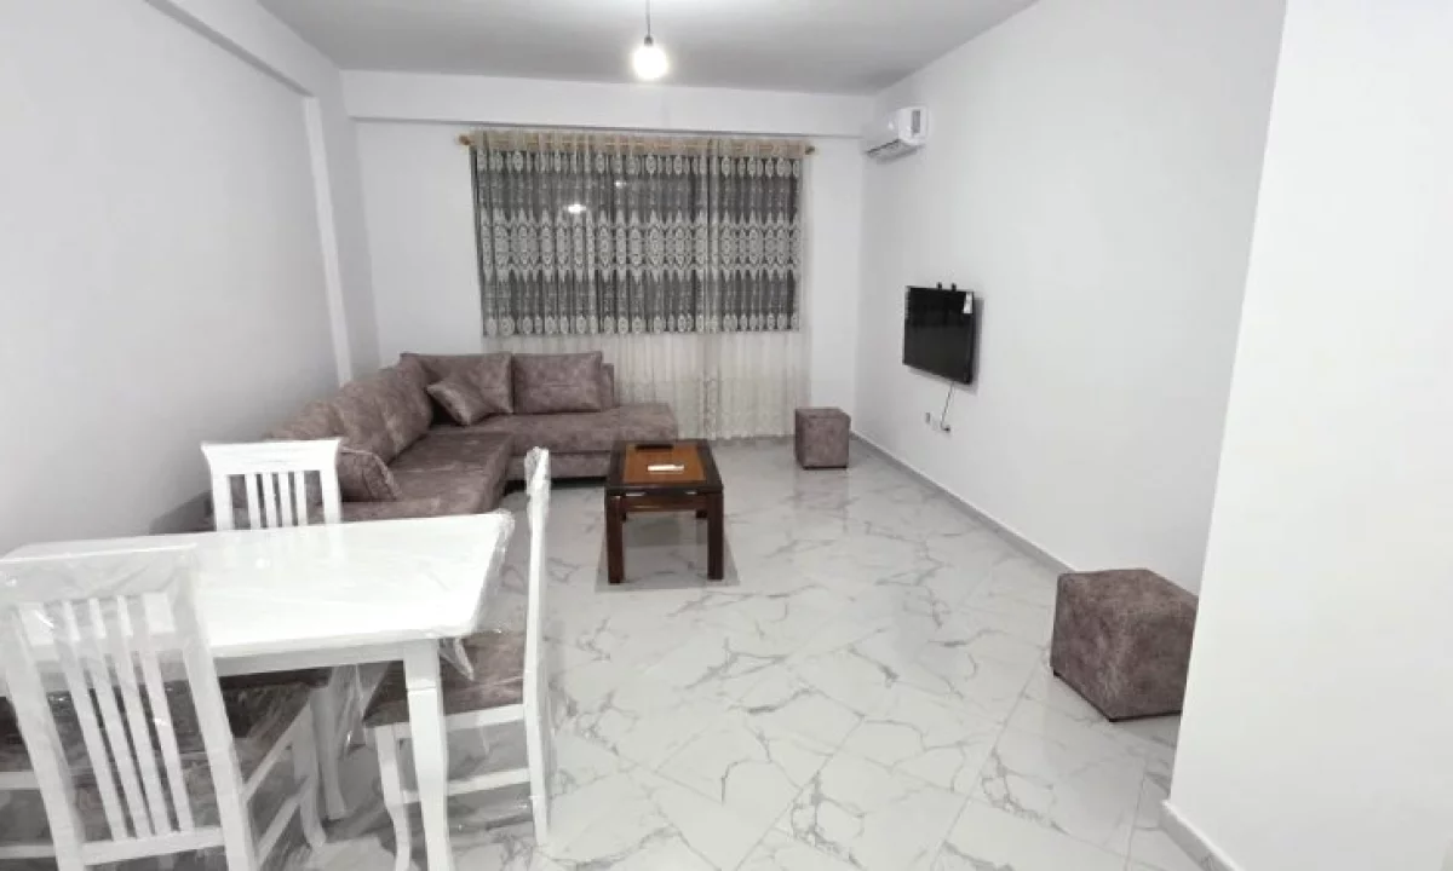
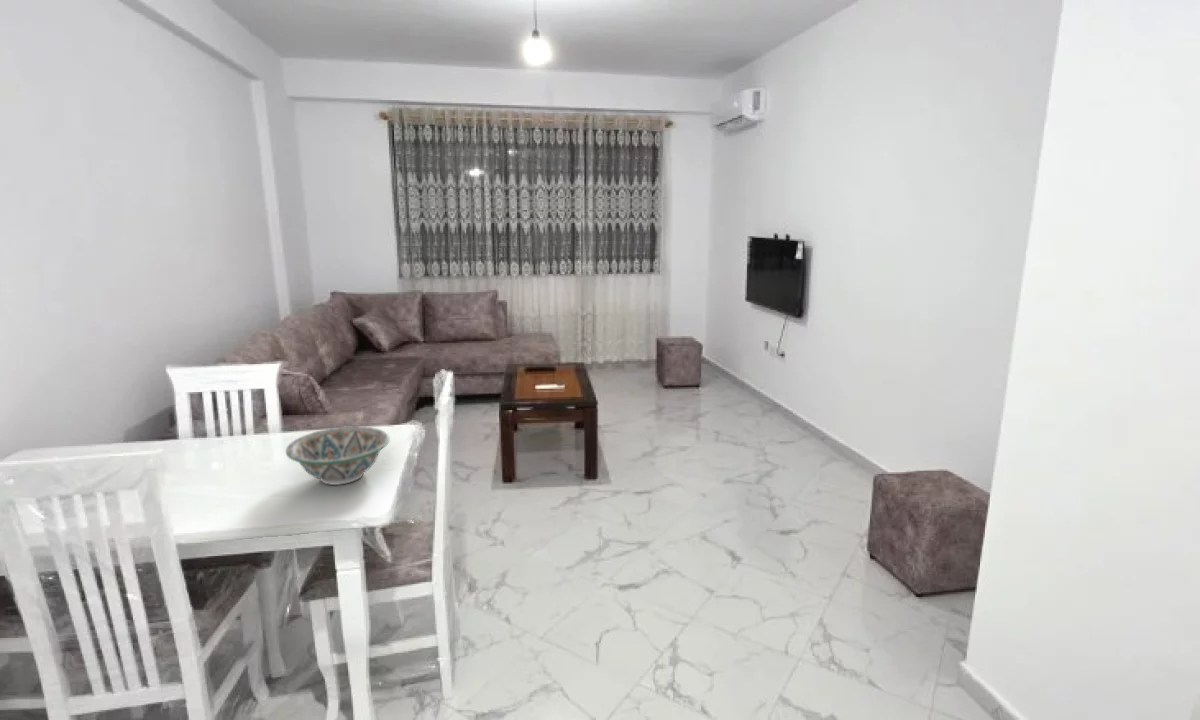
+ decorative bowl (340, 459)
